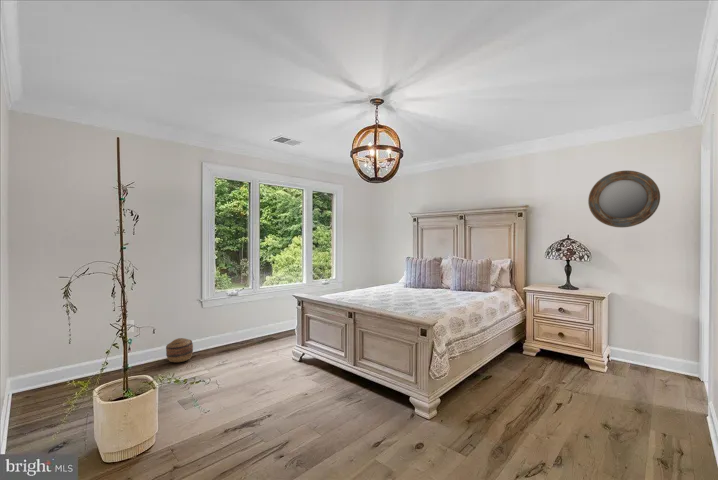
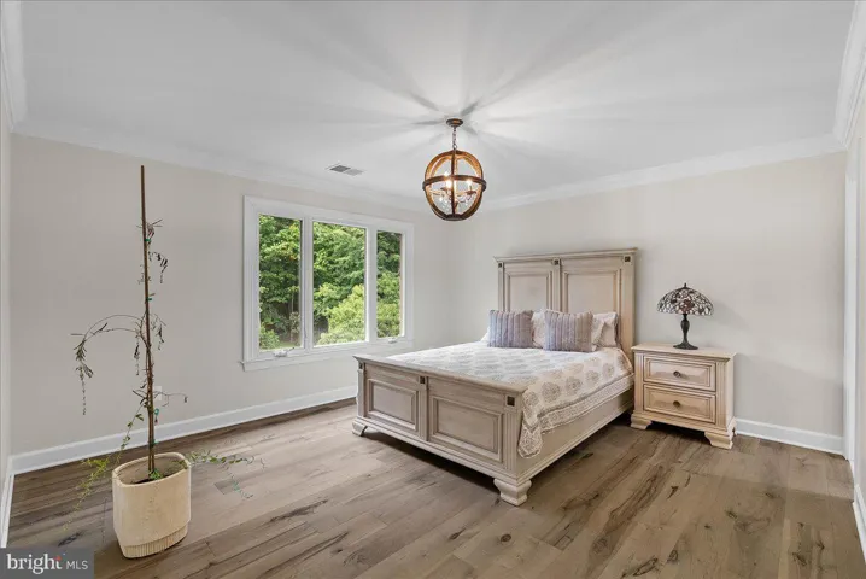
- home mirror (622, 199)
- basket (179, 349)
